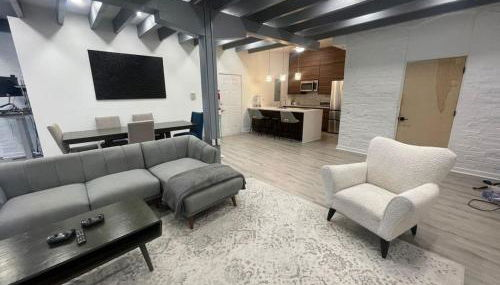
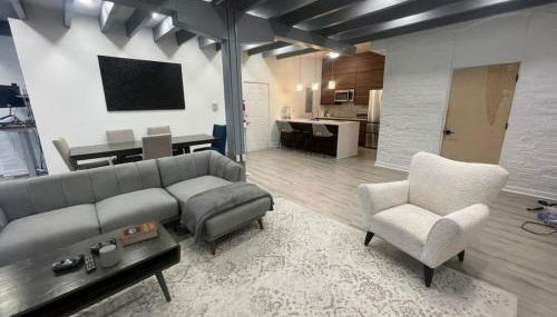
+ book (138, 232)
+ mug (108, 255)
